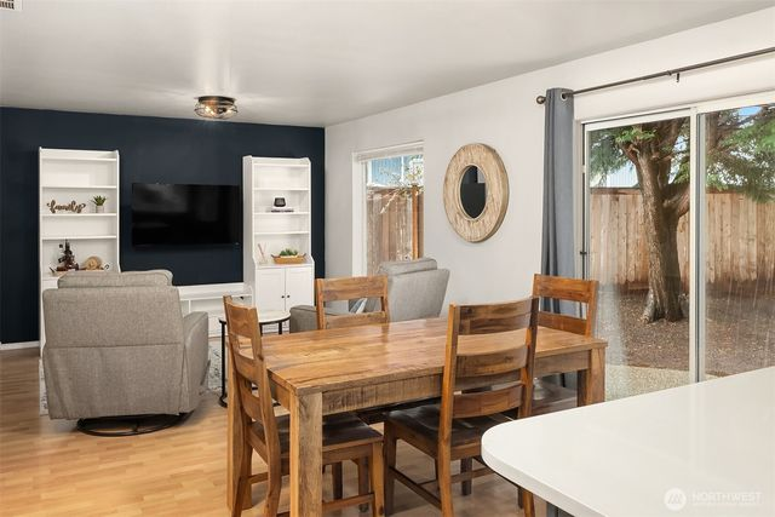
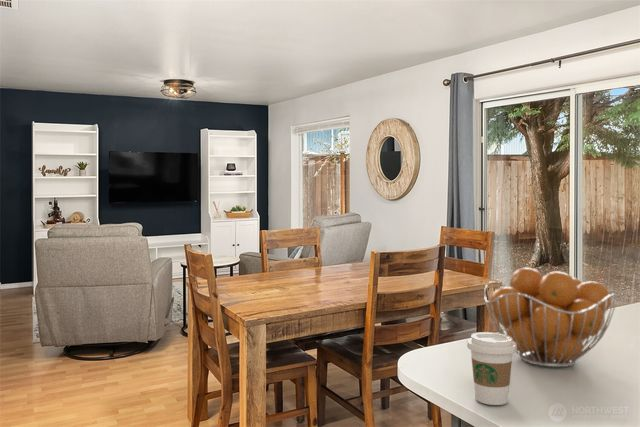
+ coffee cup (491, 368)
+ fruit basket (547, 314)
